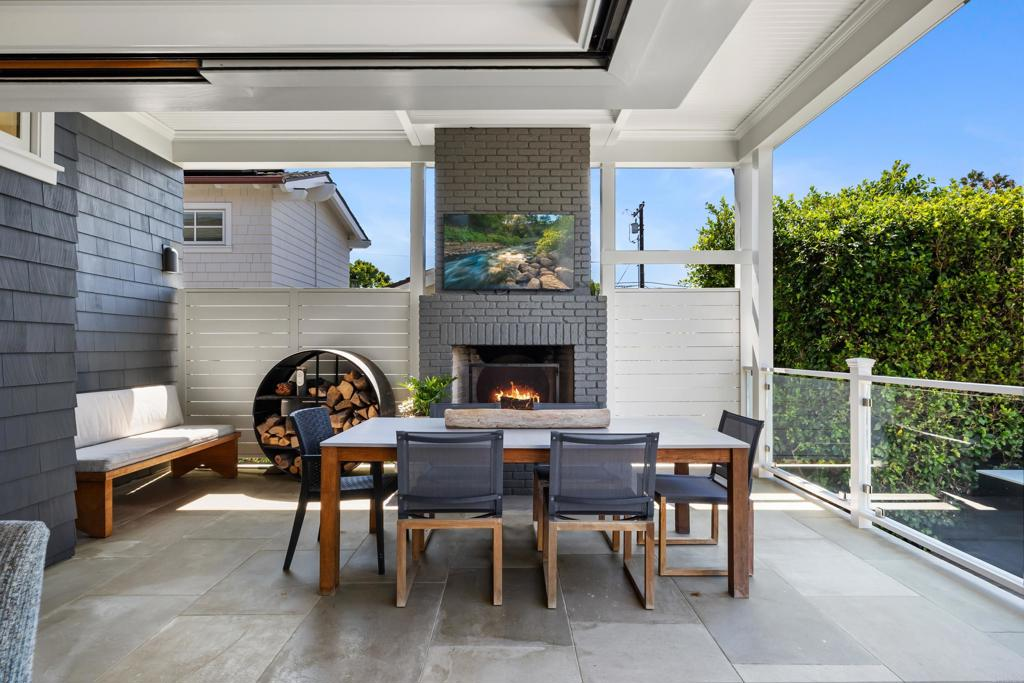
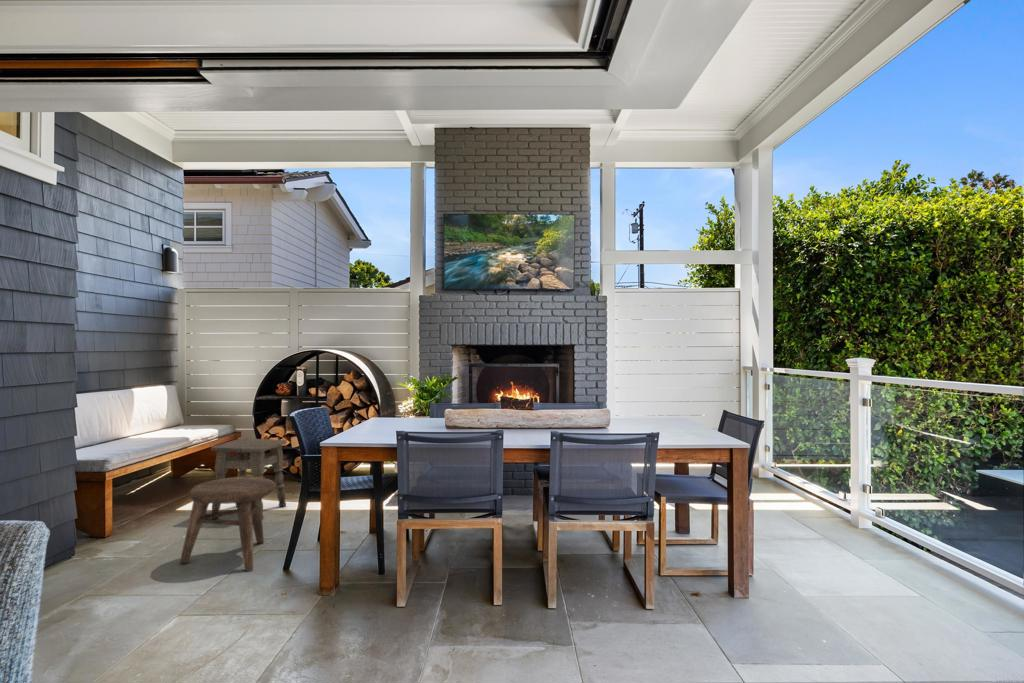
+ stool (228, 521)
+ side table (246, 476)
